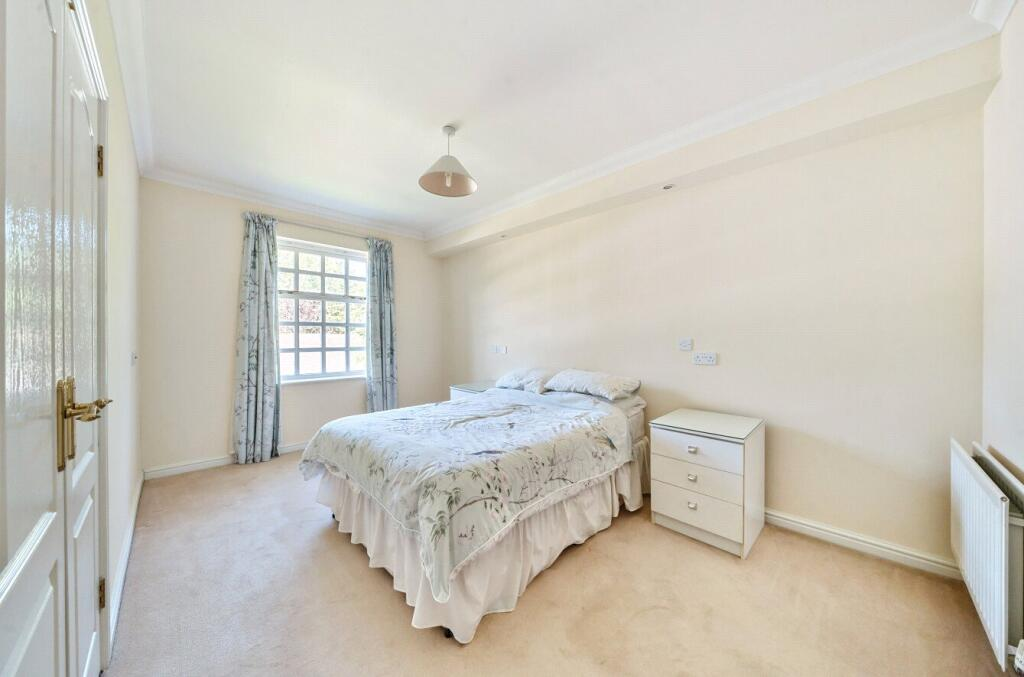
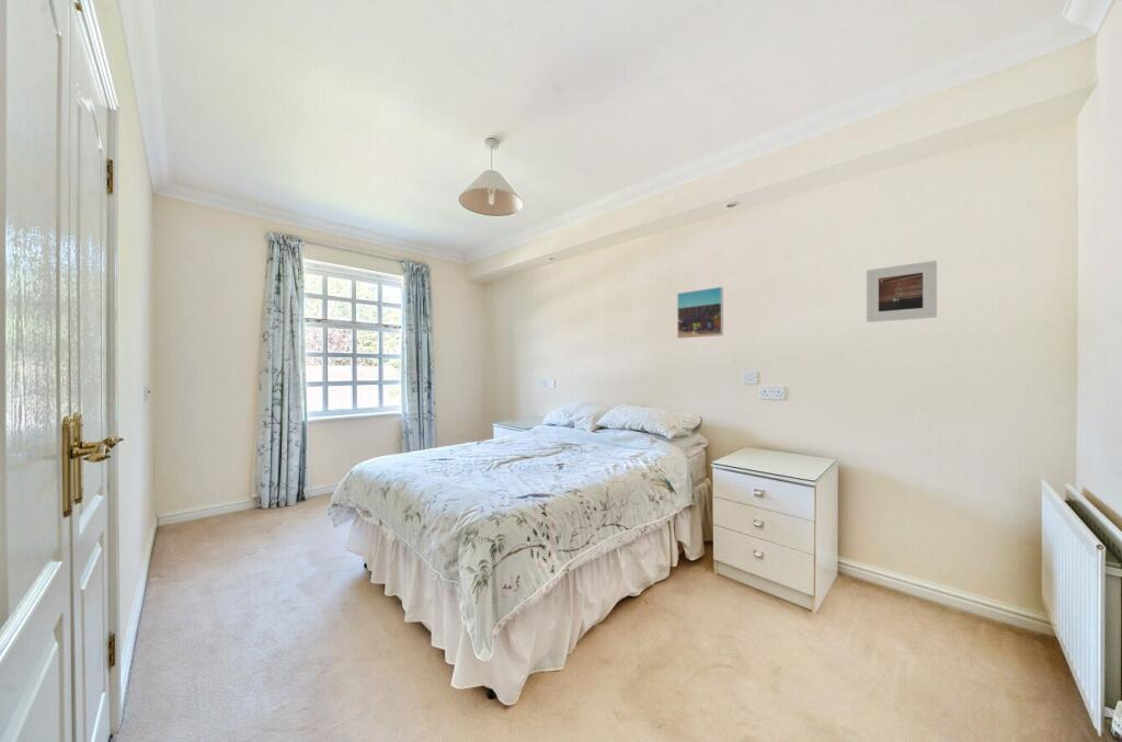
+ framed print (699, 313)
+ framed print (900, 293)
